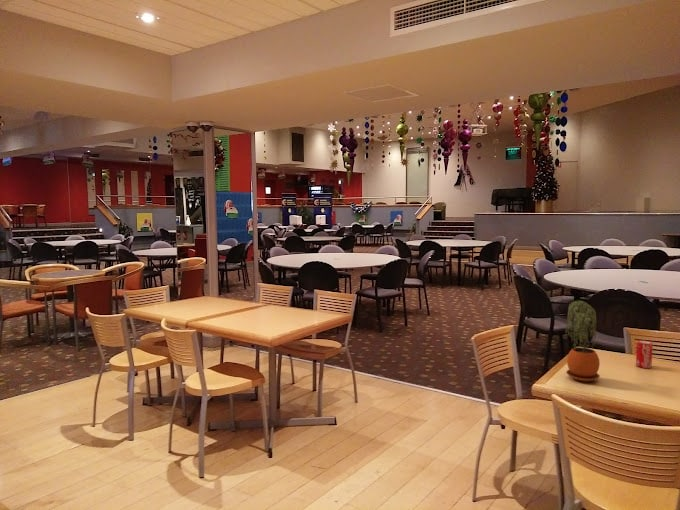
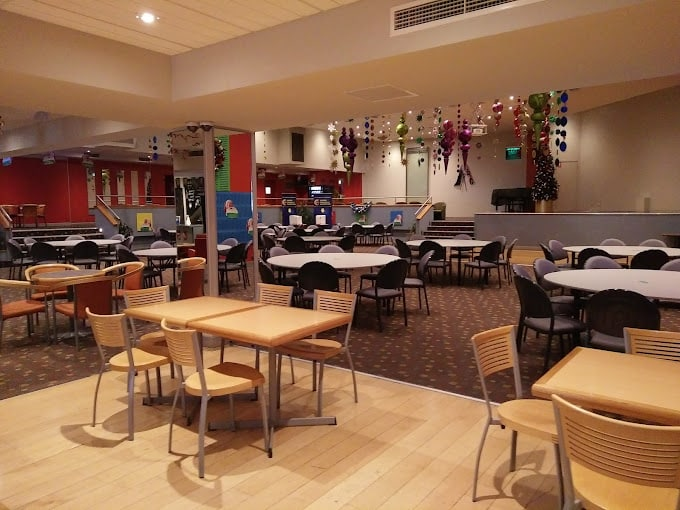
- potted plant (580, 340)
- beverage can (644, 354)
